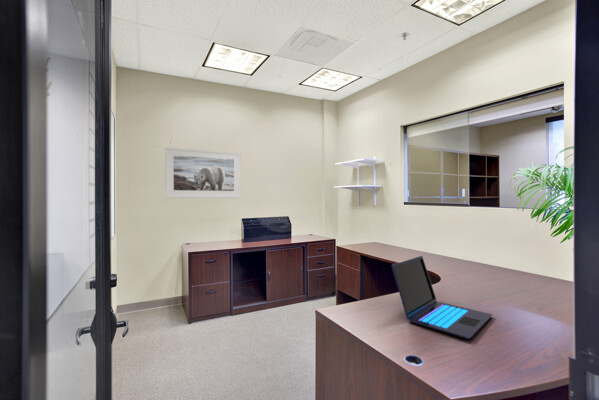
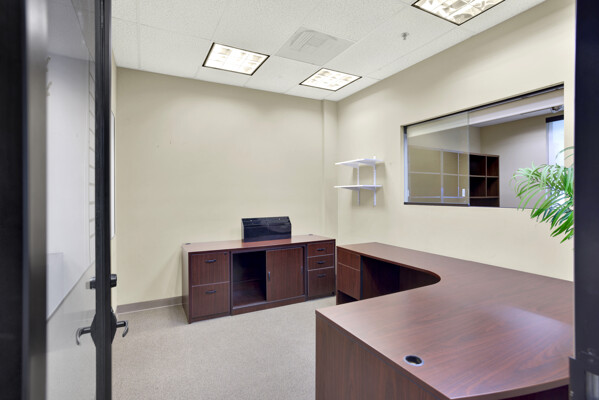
- laptop (434, 294)
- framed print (205, 174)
